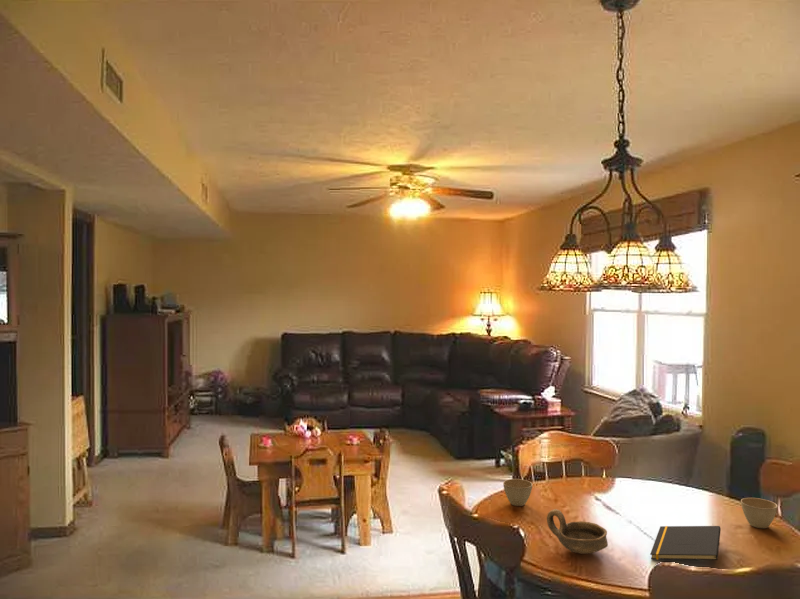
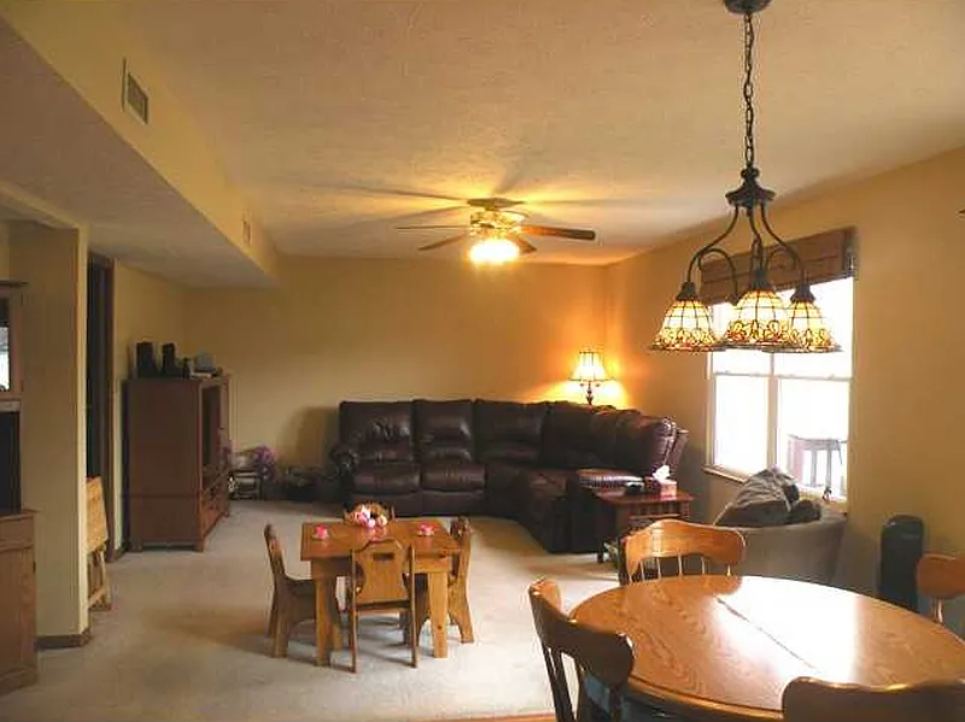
- flower pot (517, 493)
- notepad (686, 541)
- flower pot (758, 514)
- bowl (576, 531)
